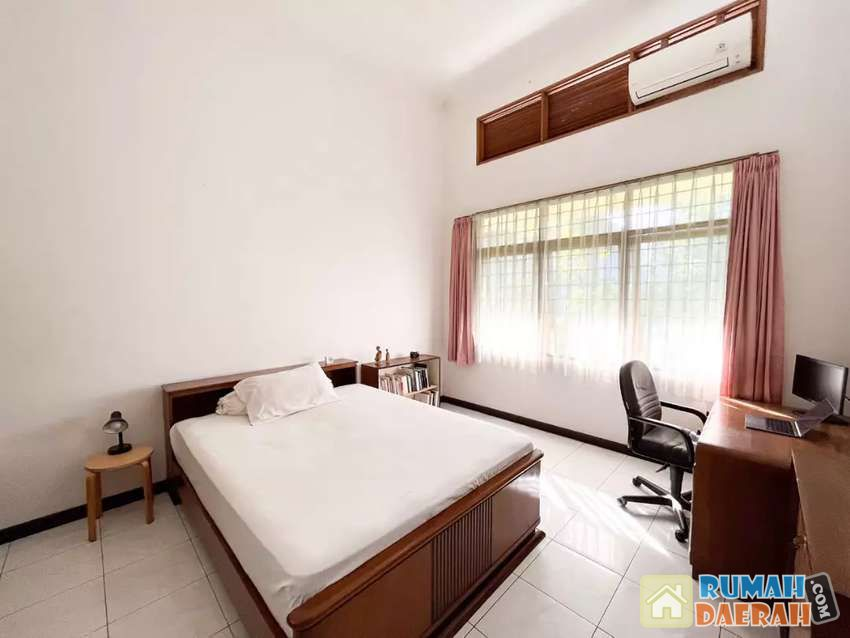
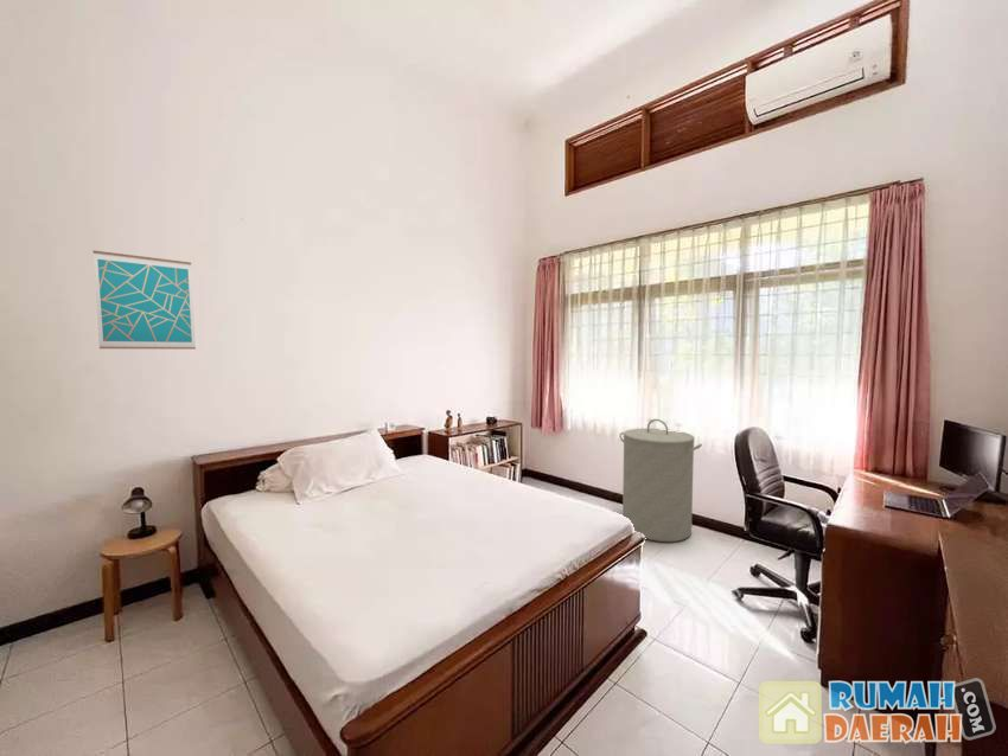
+ wall art (147, 302)
+ laundry hamper (657, 473)
